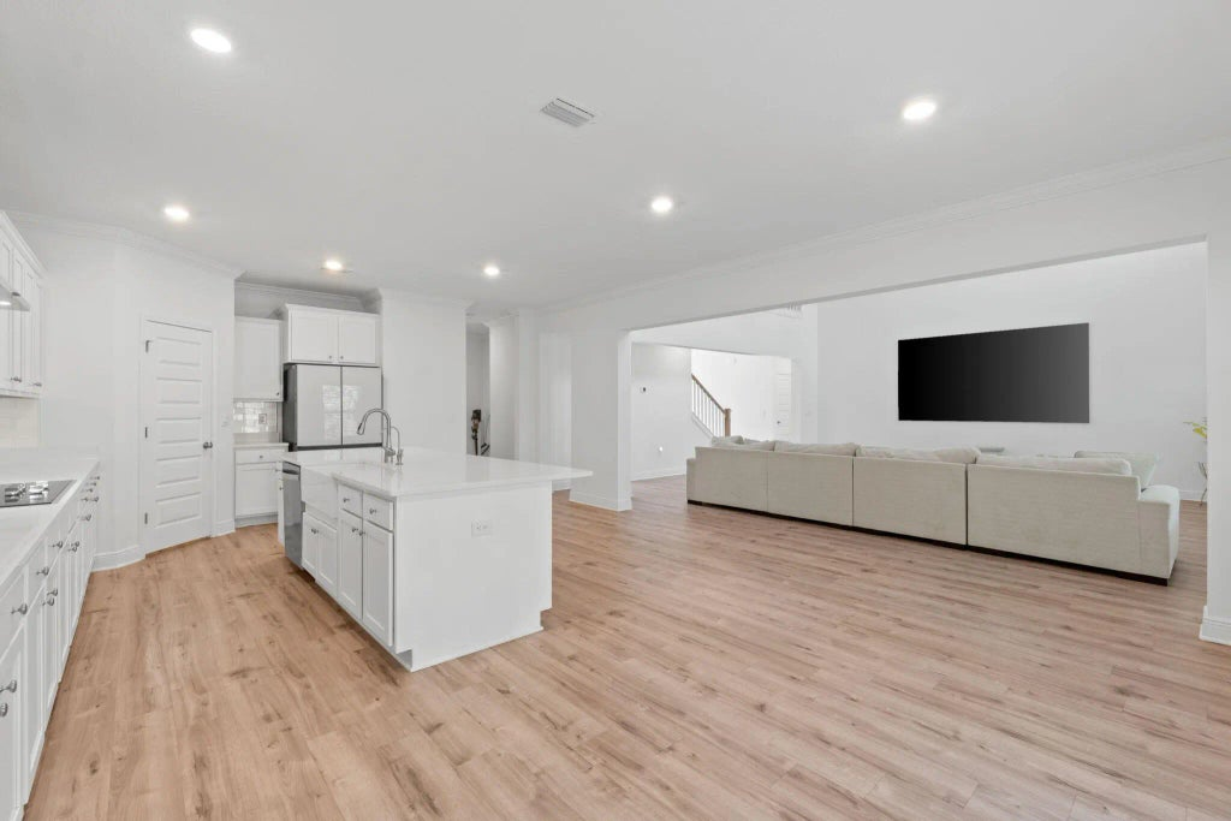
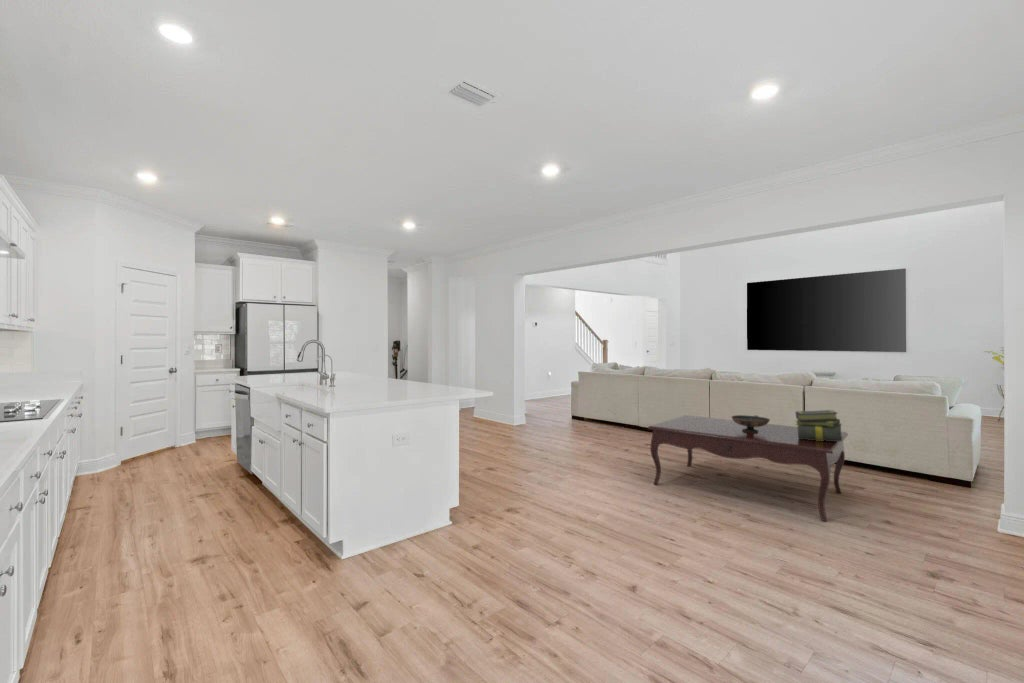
+ decorative bowl (750, 424)
+ stack of books (817, 424)
+ coffee table (744, 458)
